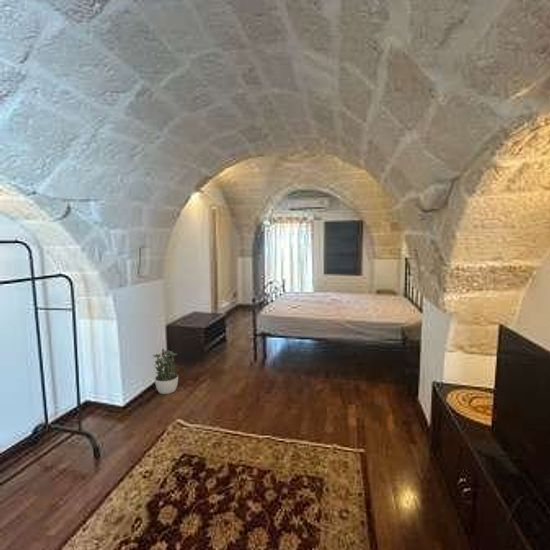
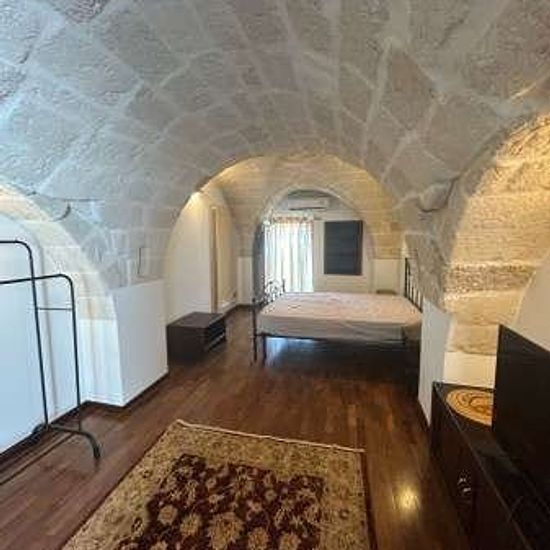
- potted plant (164, 370)
